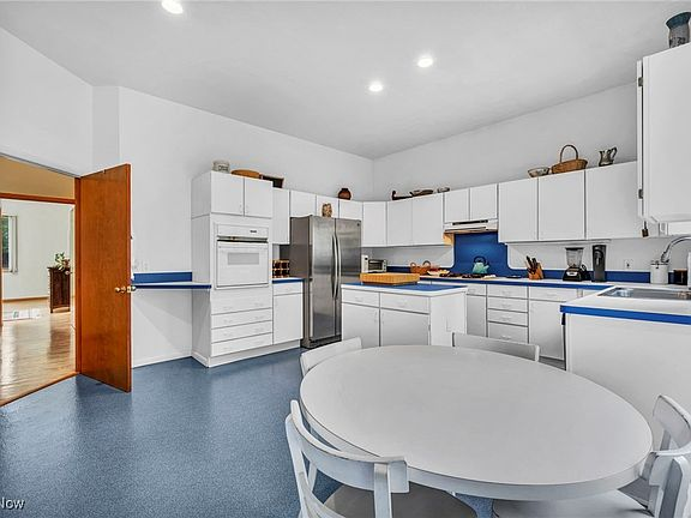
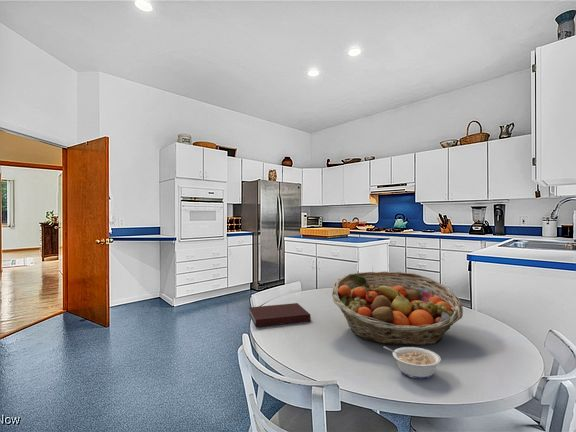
+ notebook (278, 314)
+ fruit basket (393, 304)
+ legume (414, 362)
